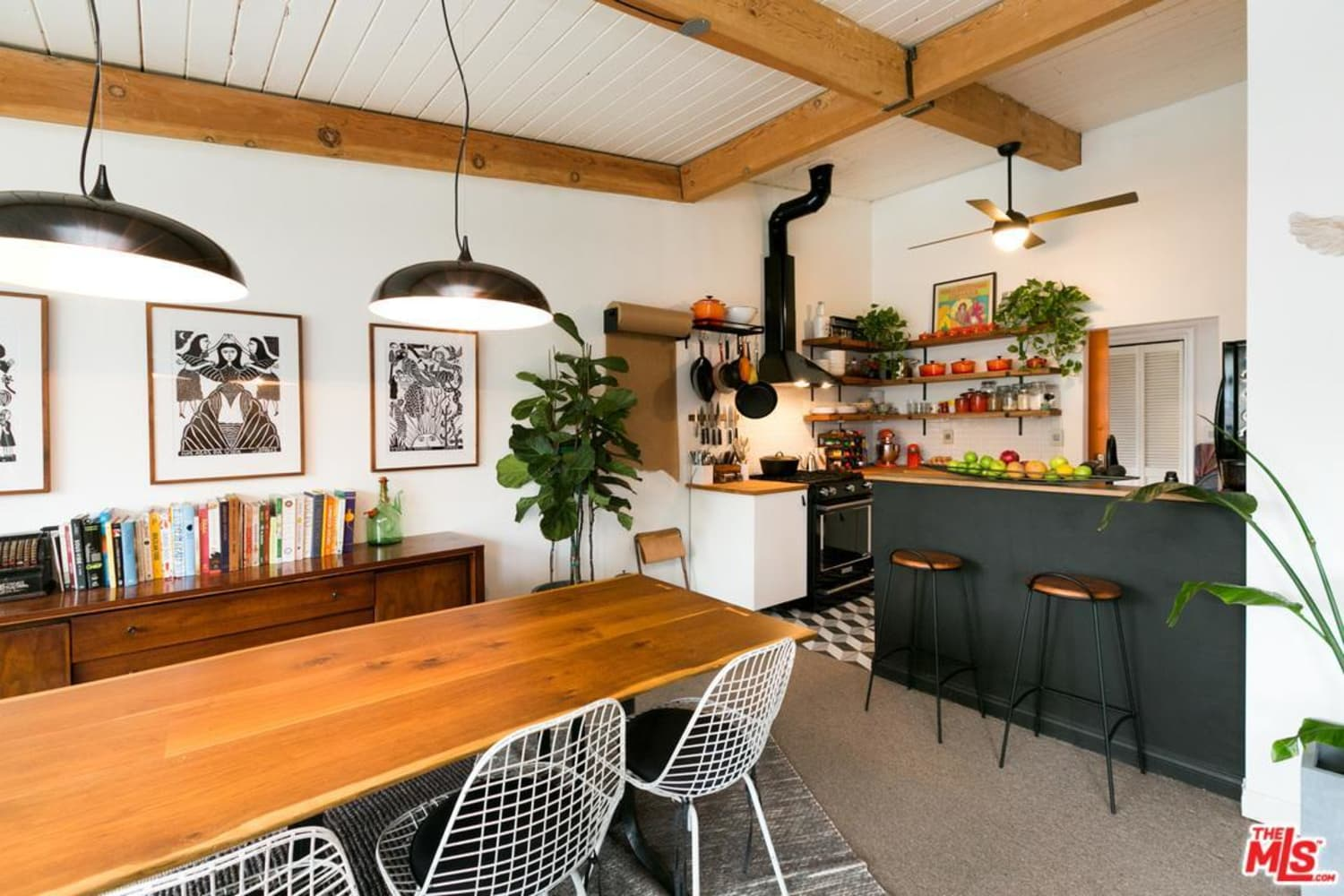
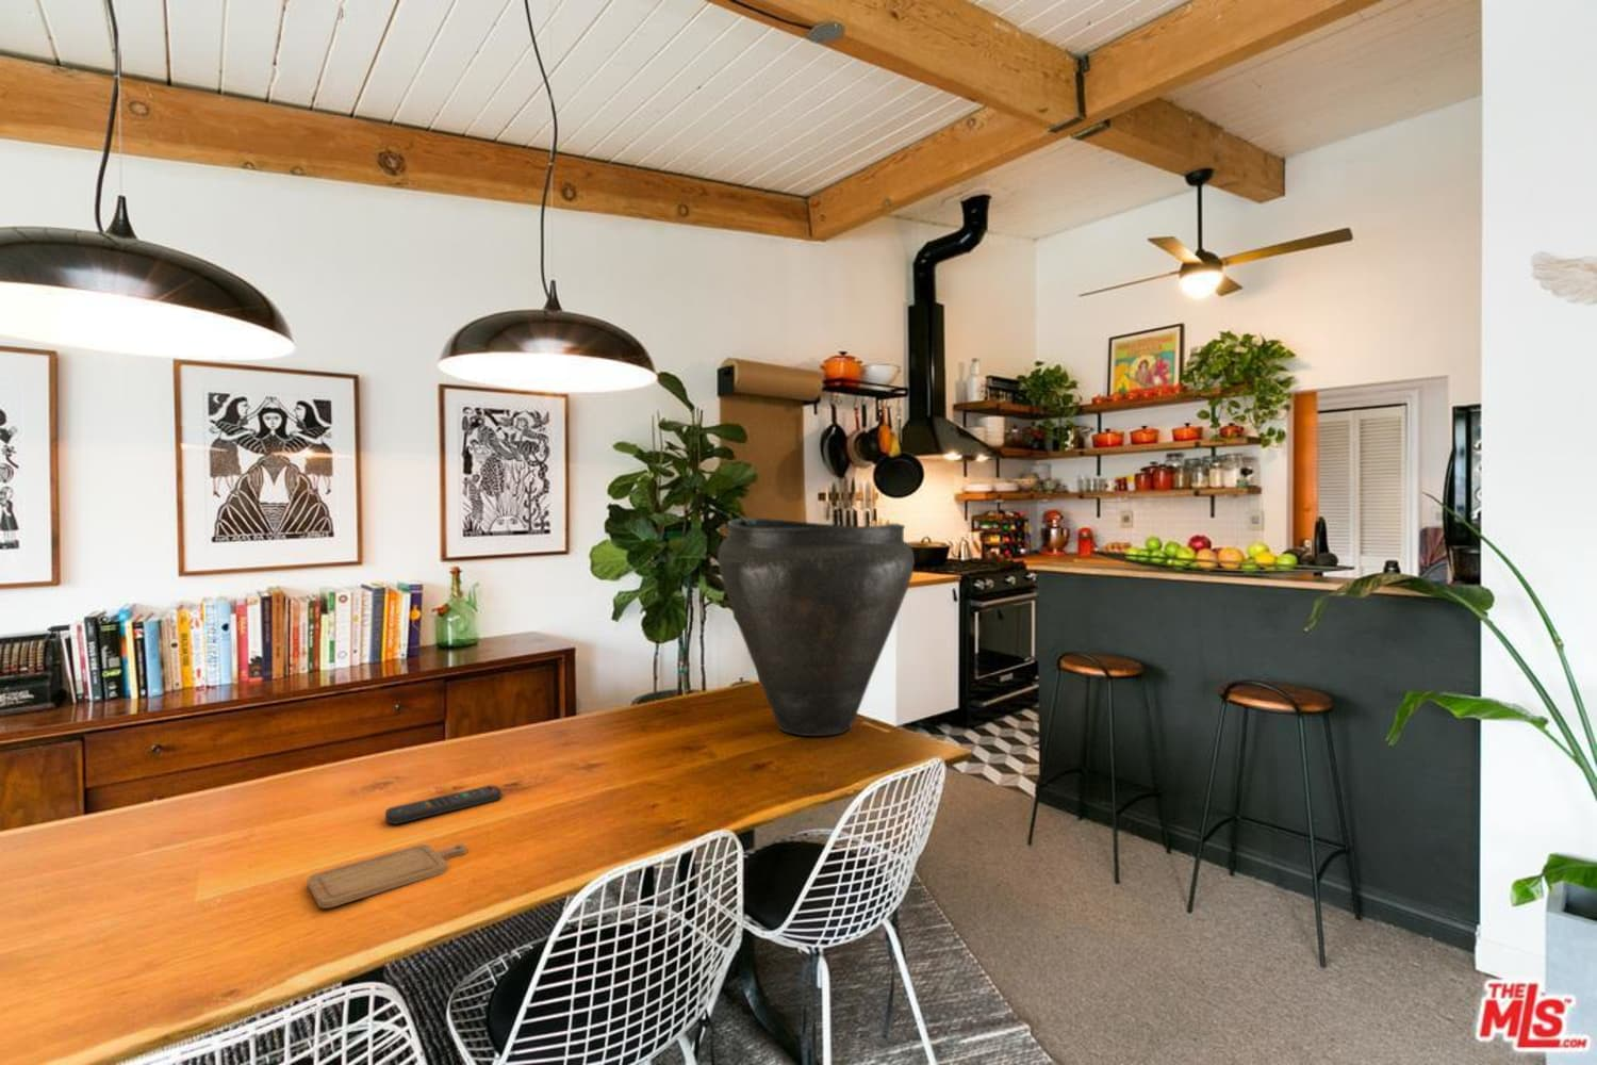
+ chopping board (394, 868)
+ remote control (446, 804)
+ vase (815, 620)
